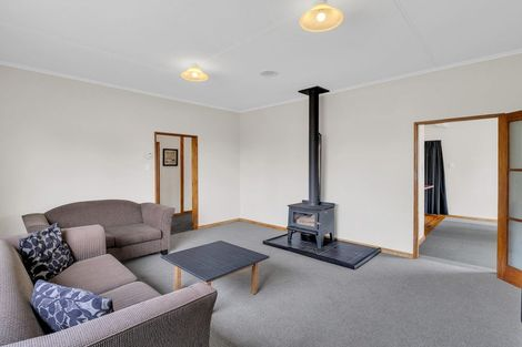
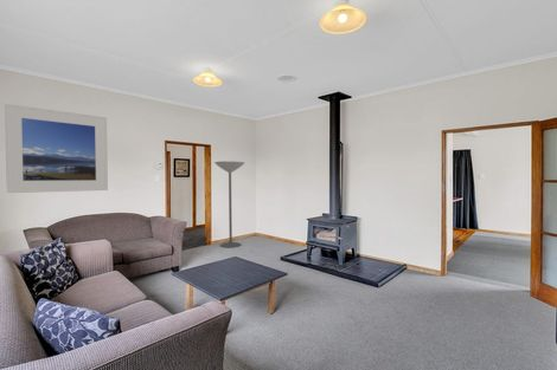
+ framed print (60, 151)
+ floor lamp (230, 203)
